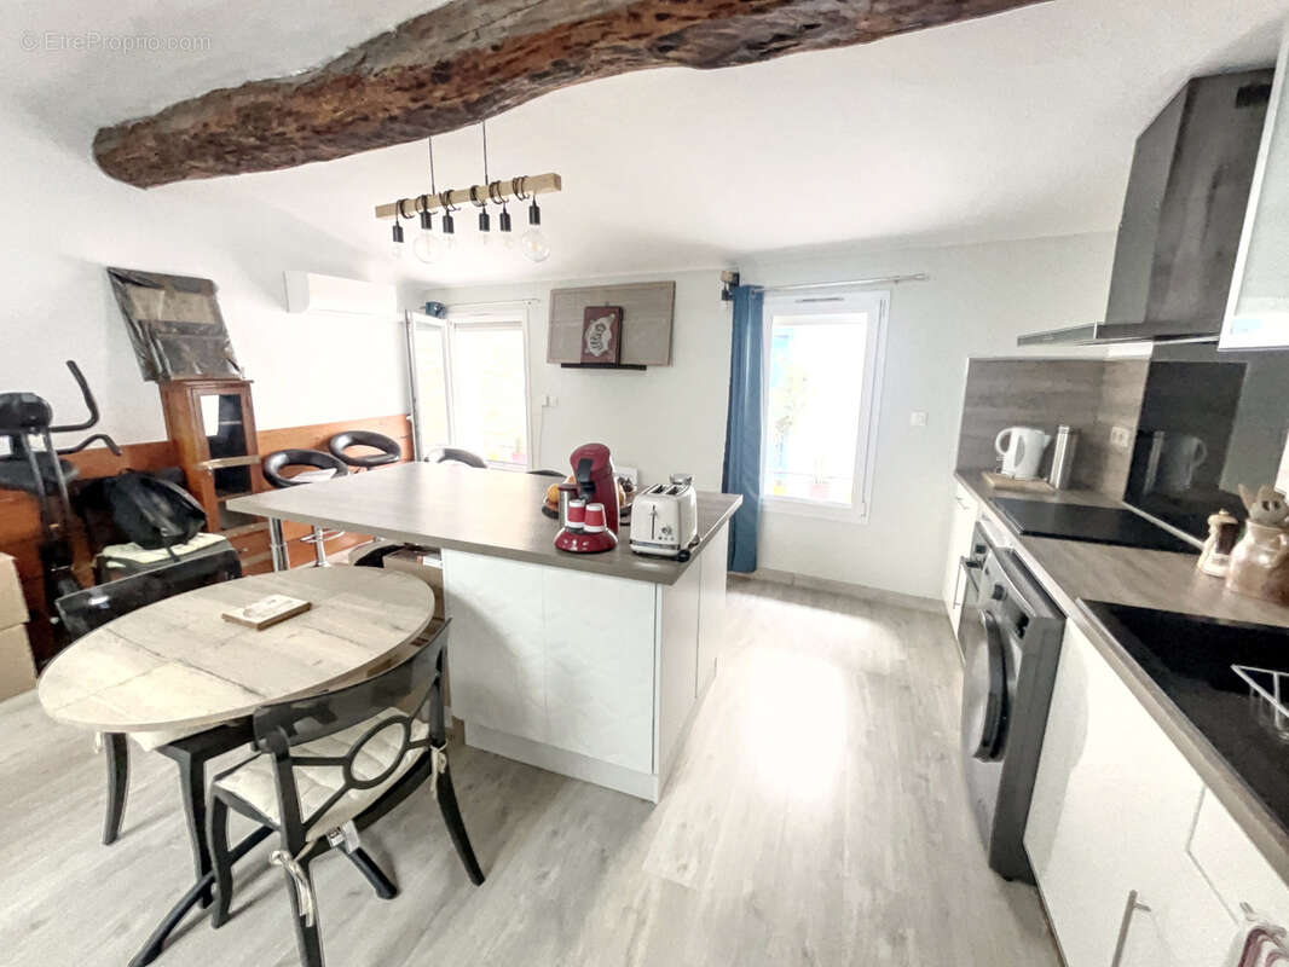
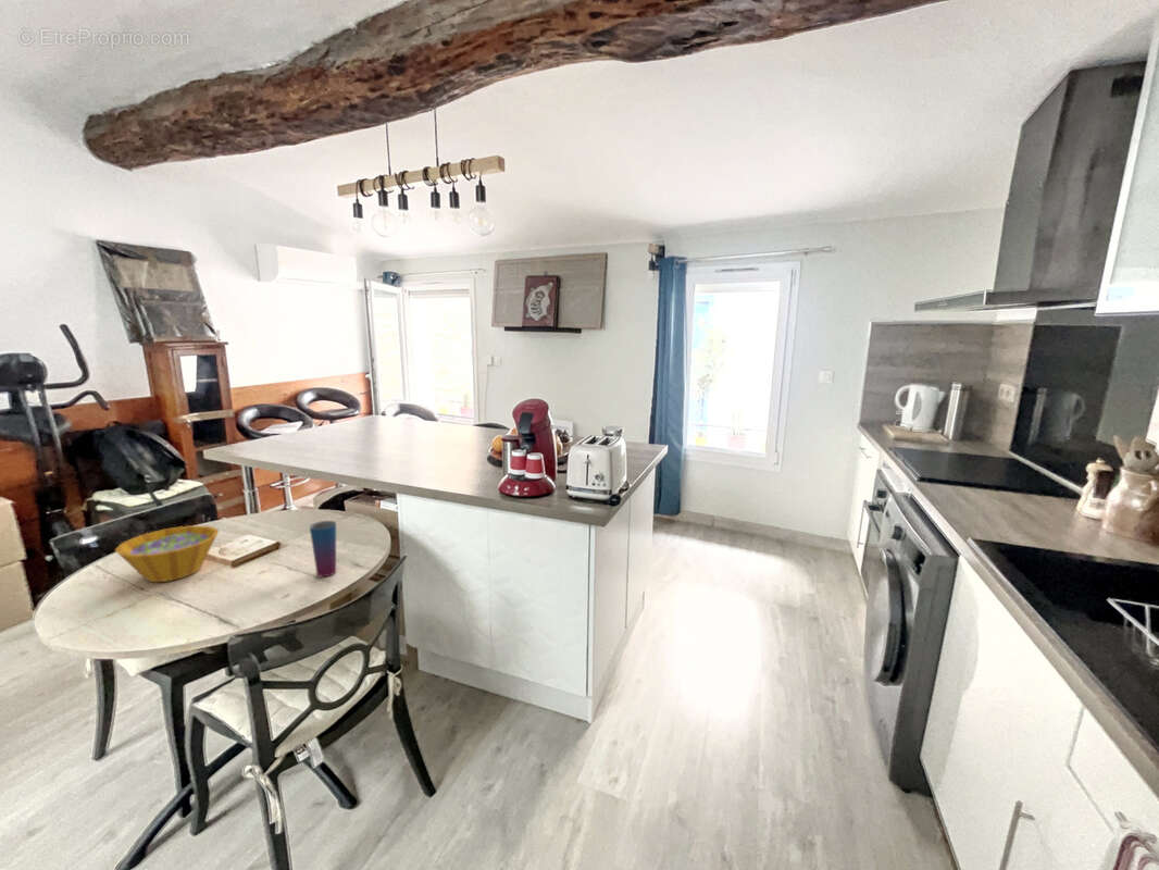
+ bowl (172, 556)
+ cup (324, 548)
